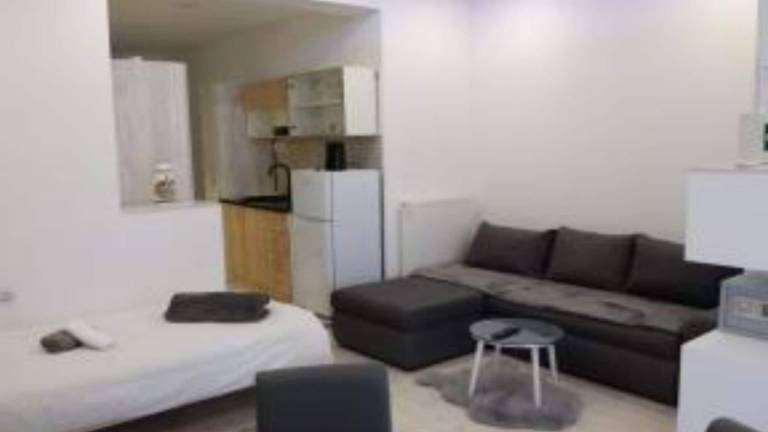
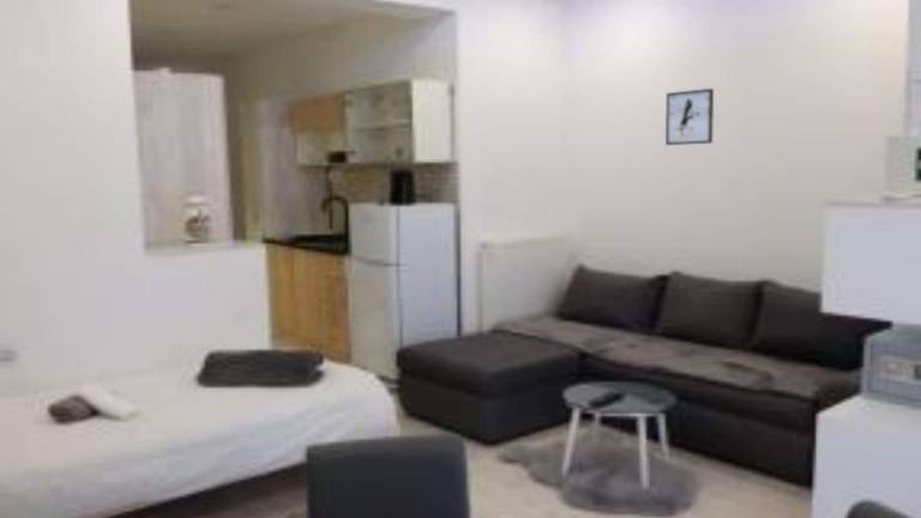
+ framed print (688, 118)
